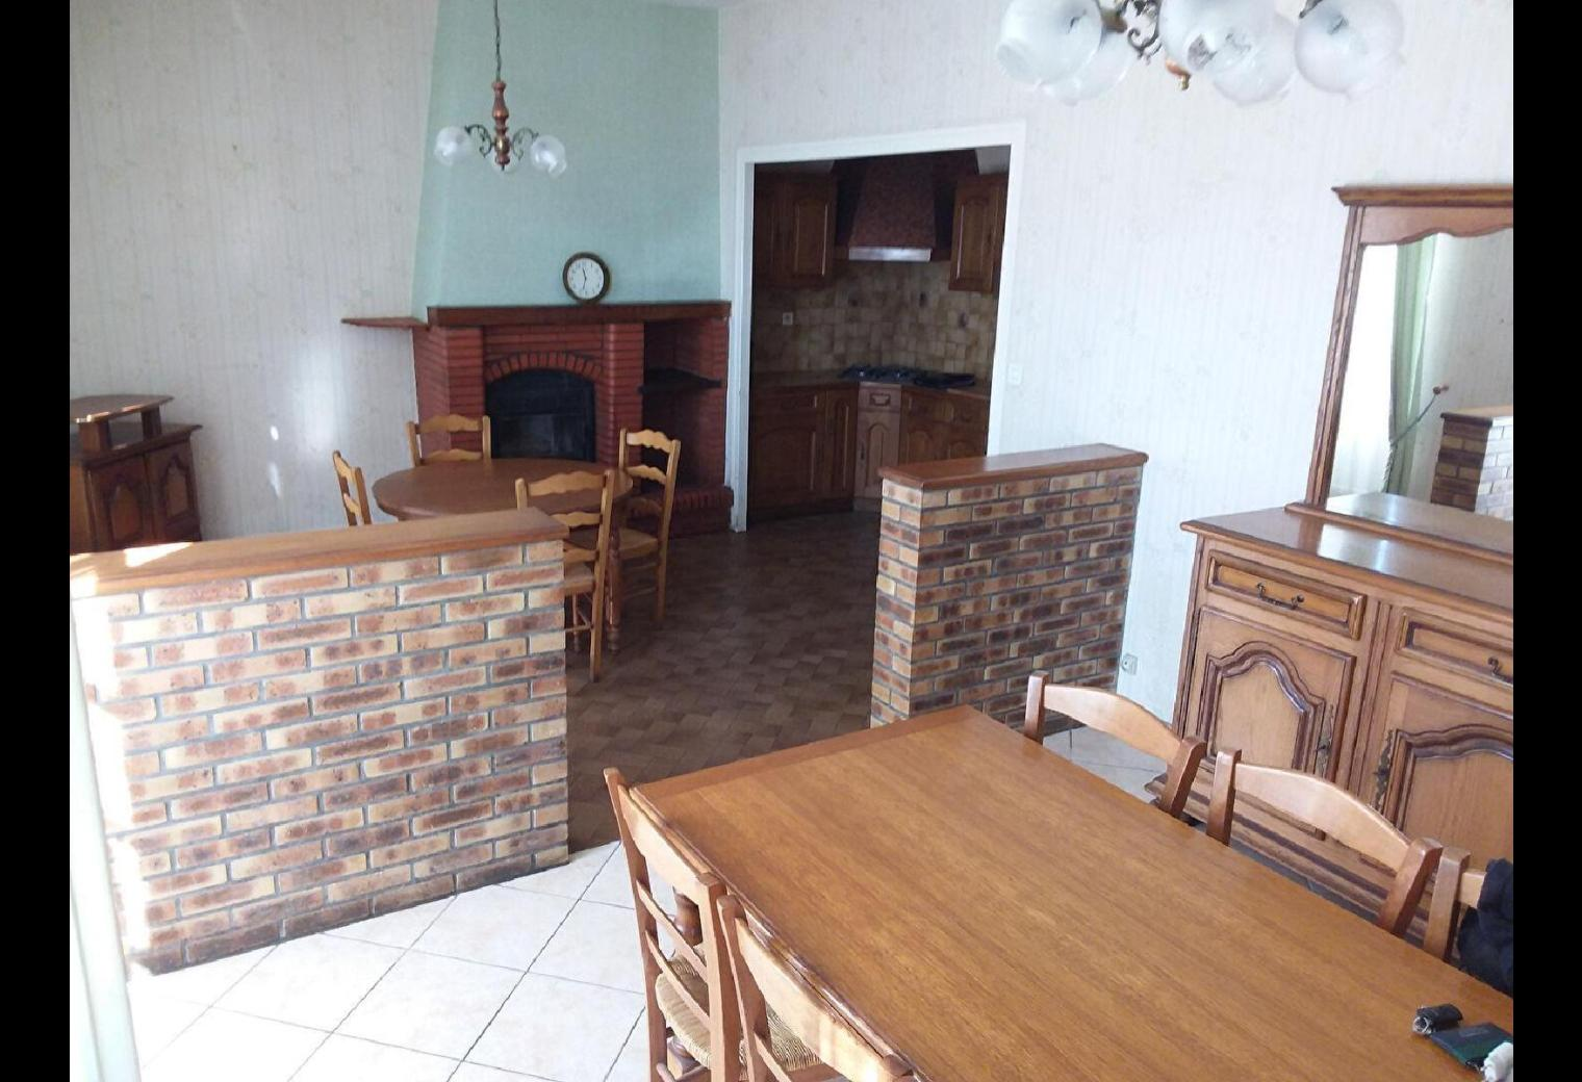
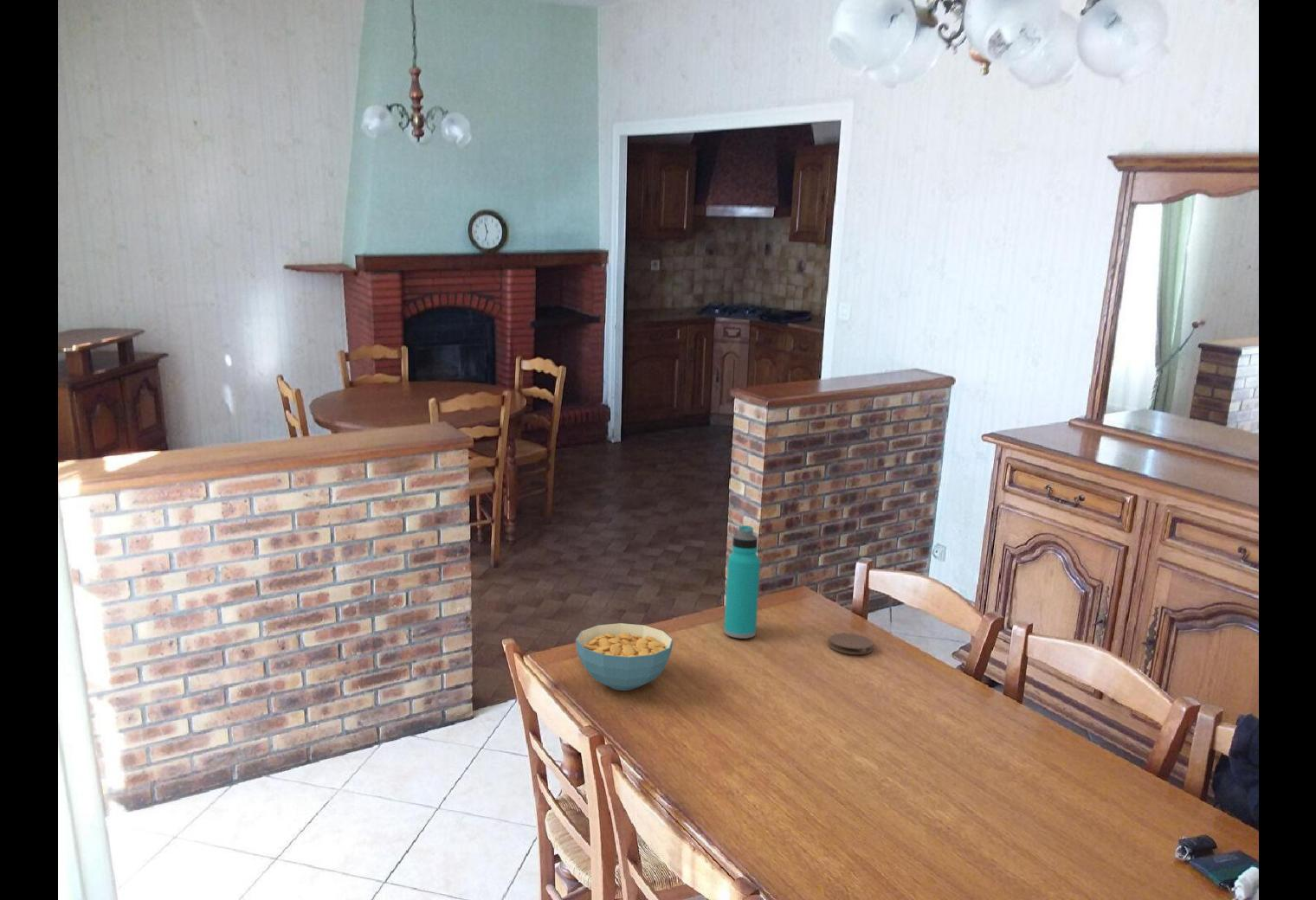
+ water bottle (743, 581)
+ coaster (850, 643)
+ cereal bowl (623, 662)
